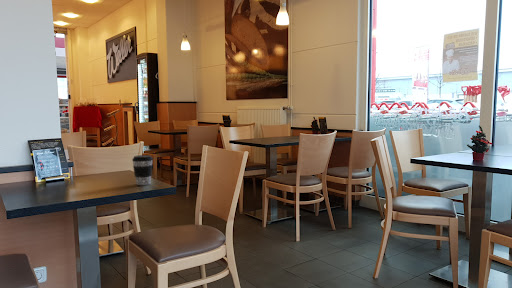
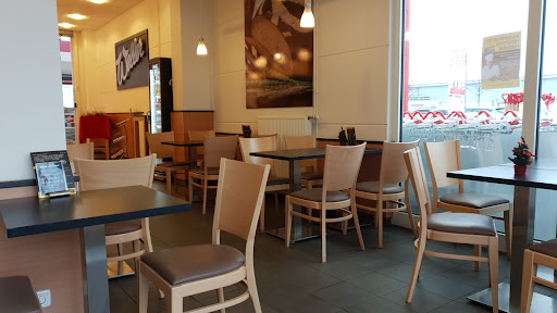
- coffee cup (143, 170)
